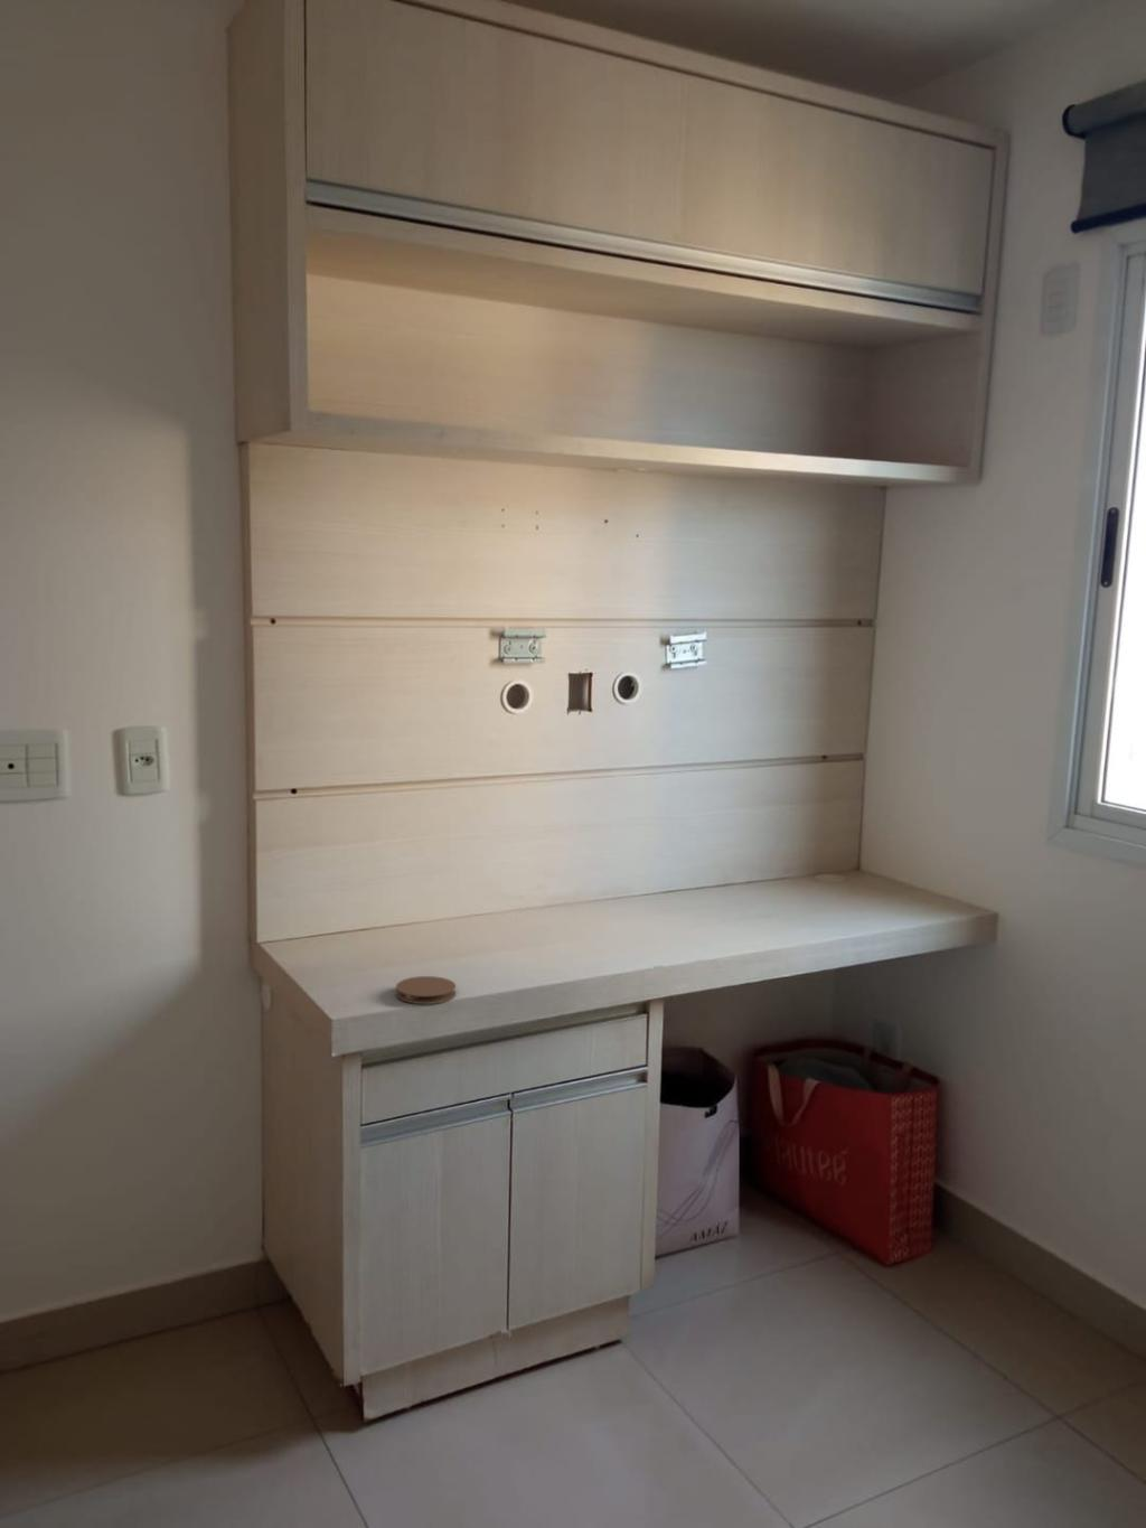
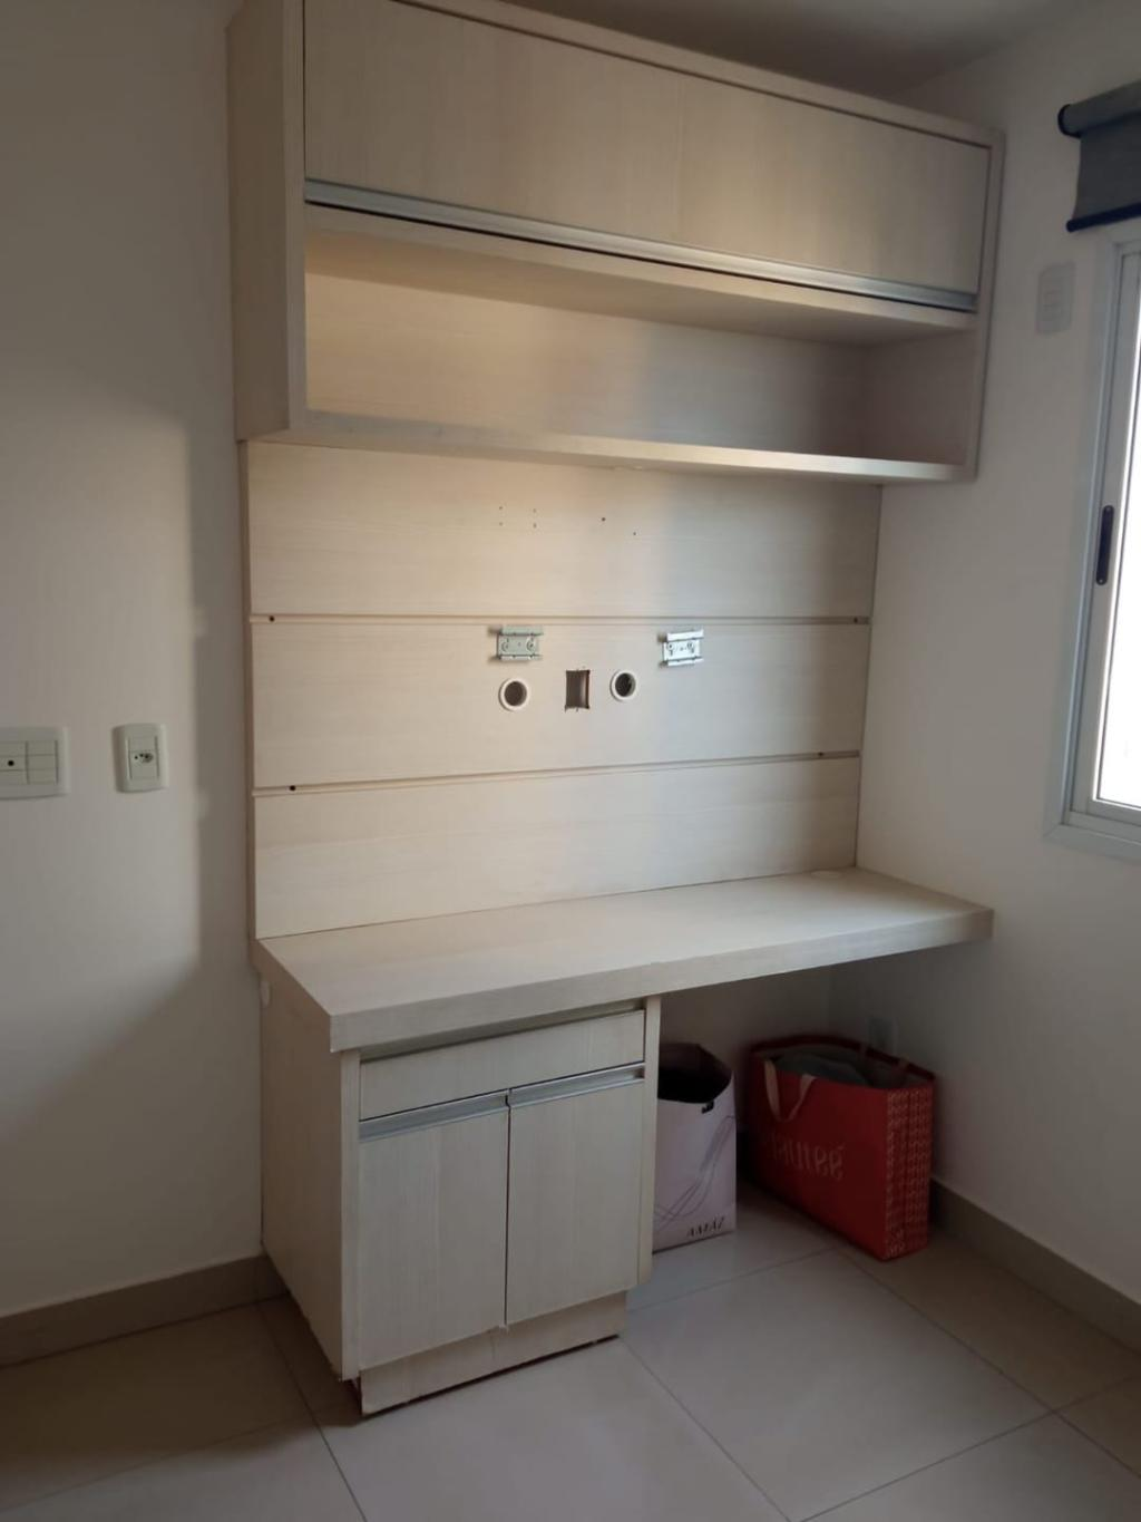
- coaster (425, 990)
